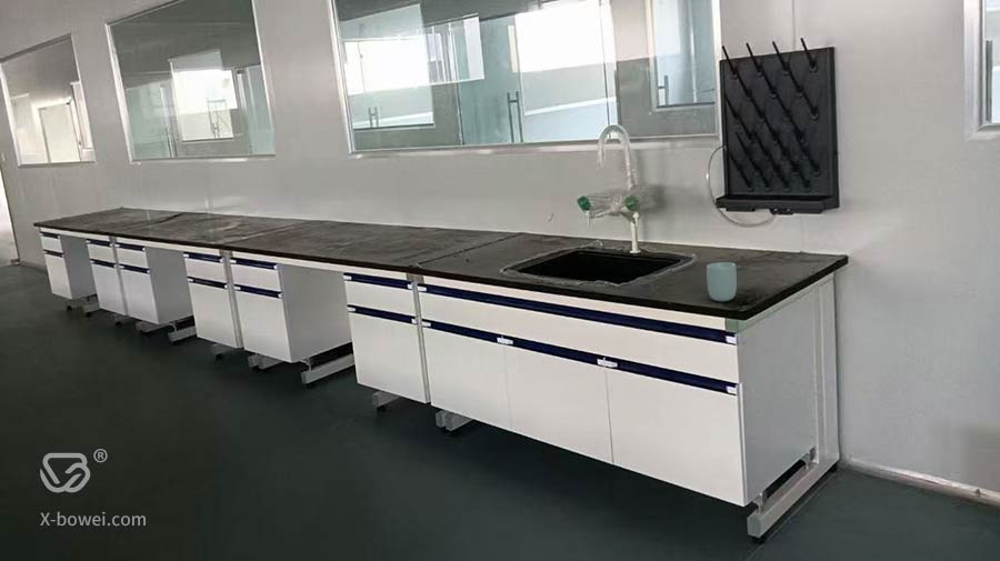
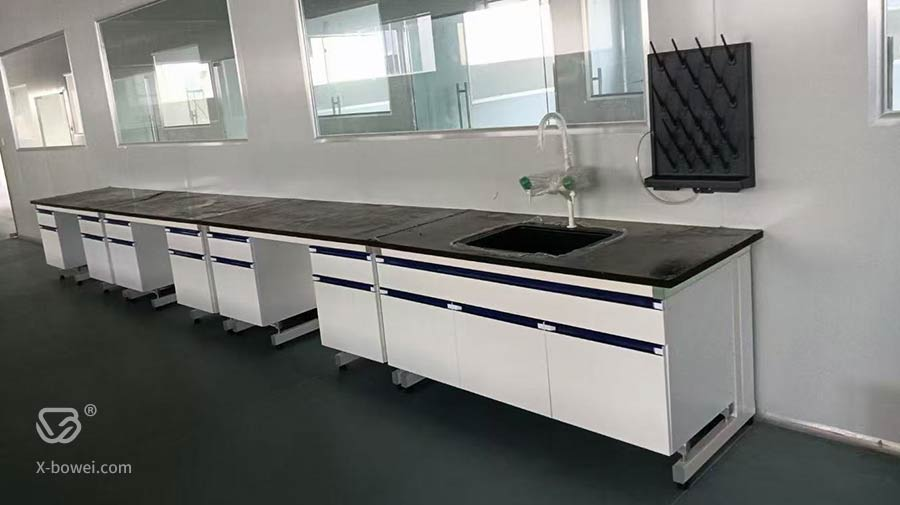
- cup (721, 282)
